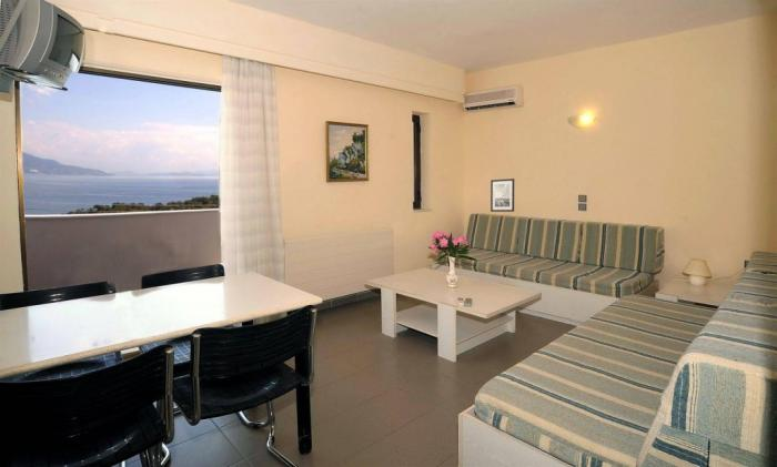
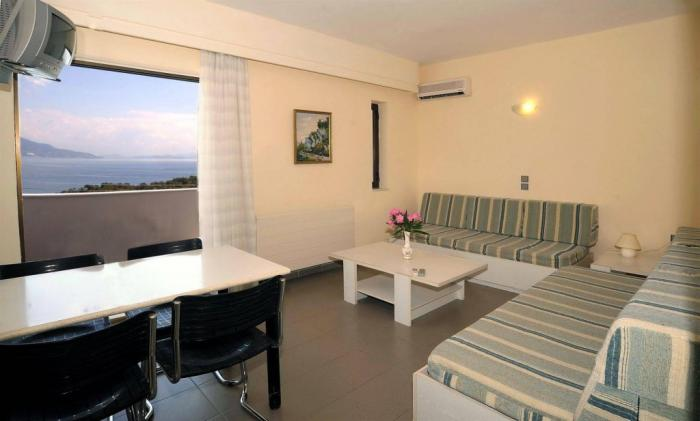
- wall art (502, 195)
